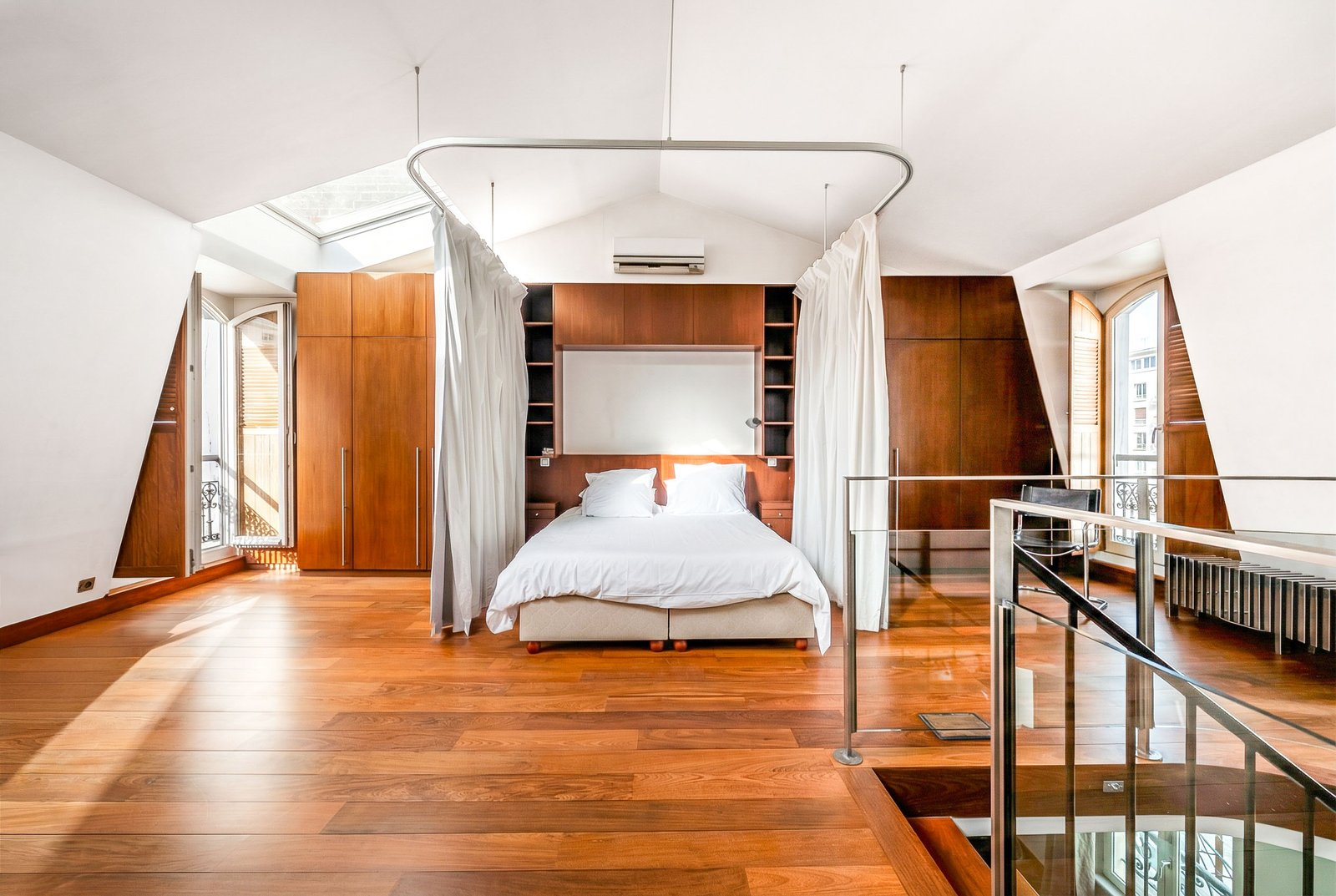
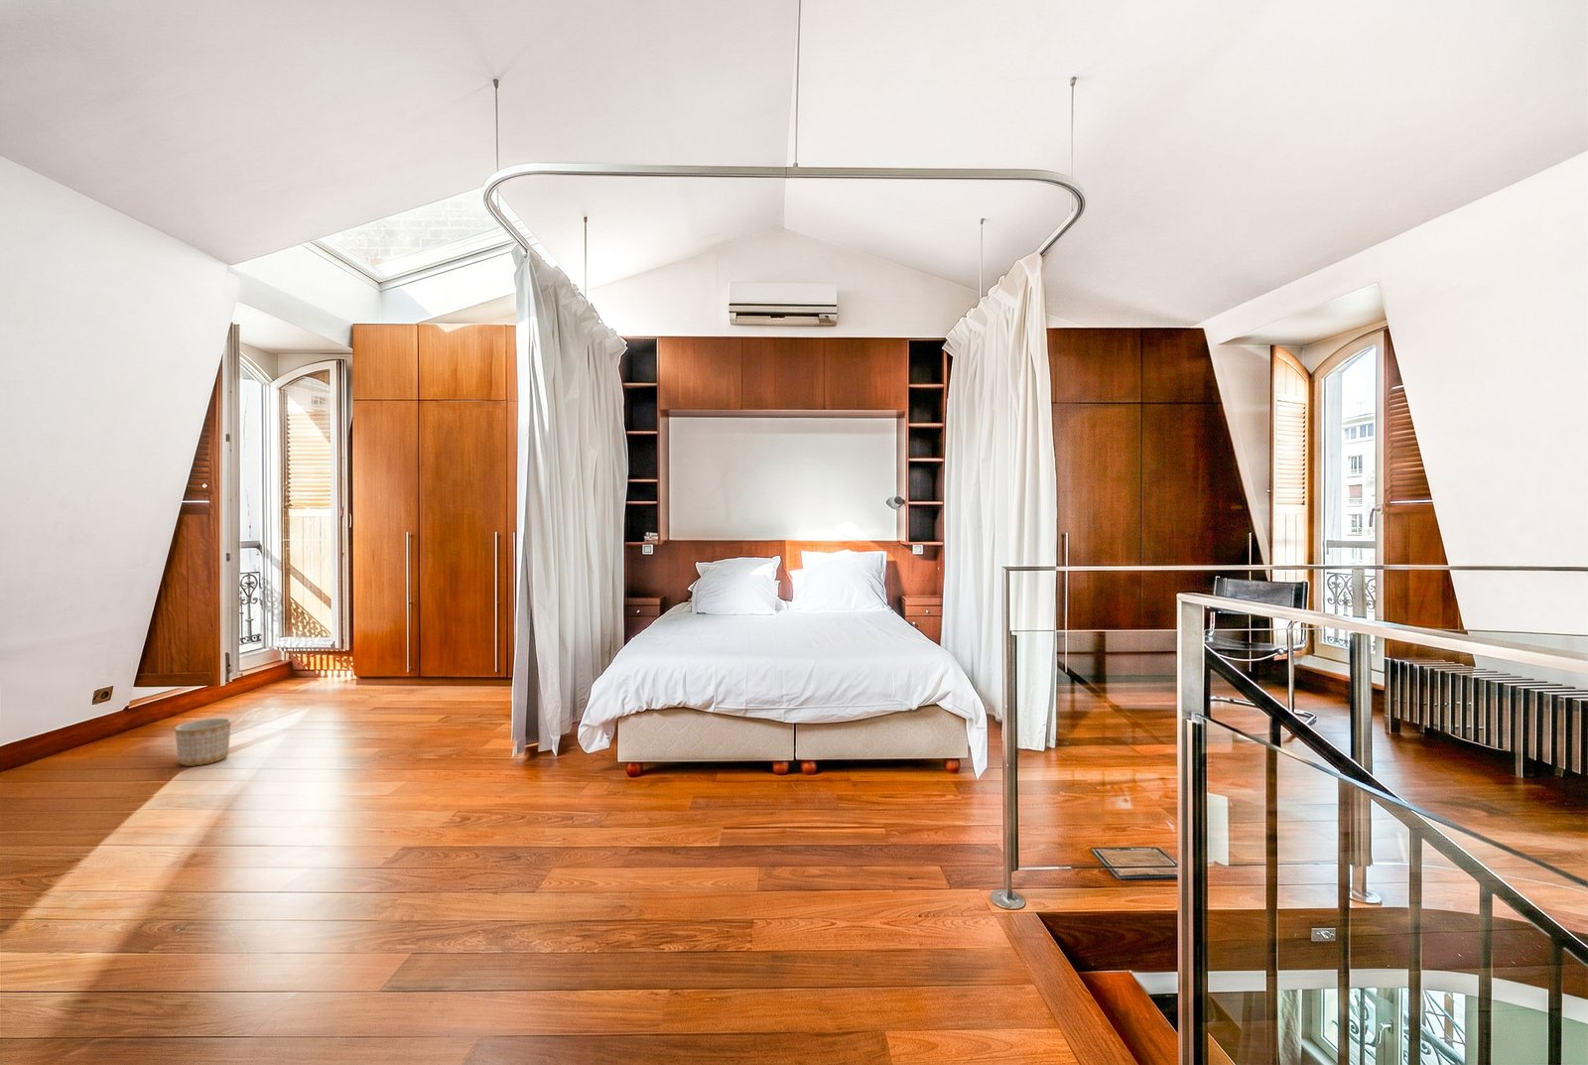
+ planter (203, 742)
